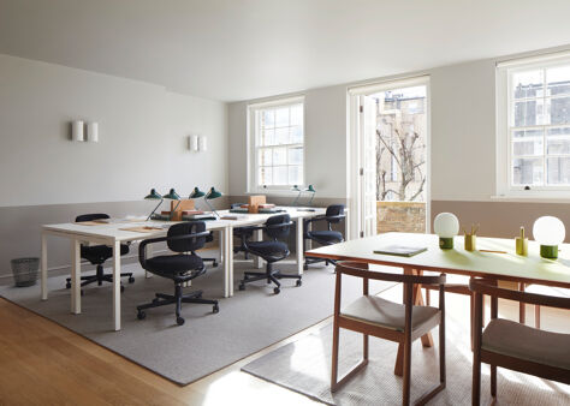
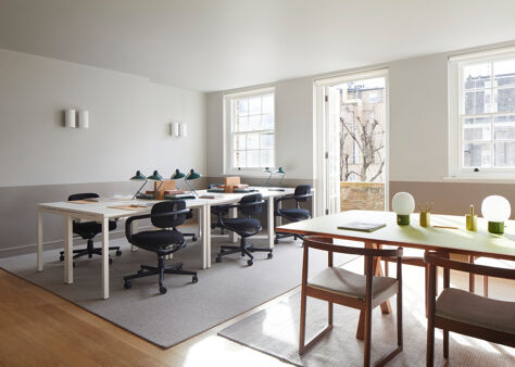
- wastebasket (25, 271)
